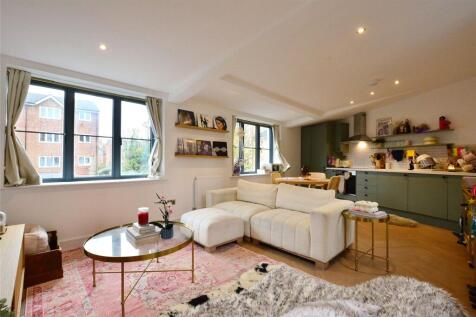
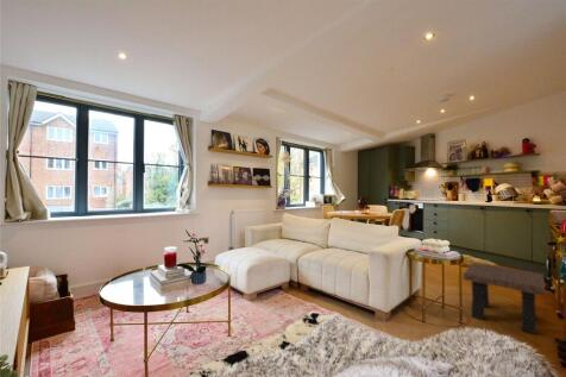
+ side table (503, 287)
